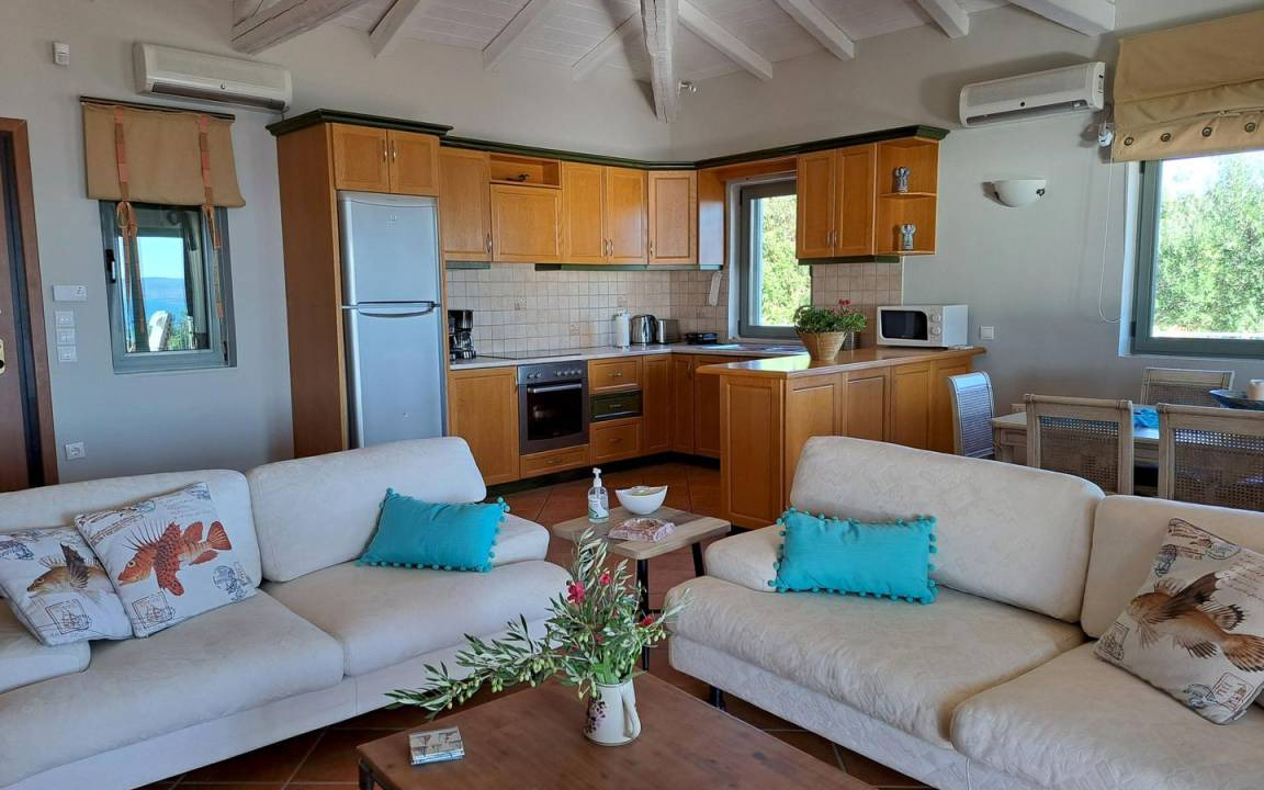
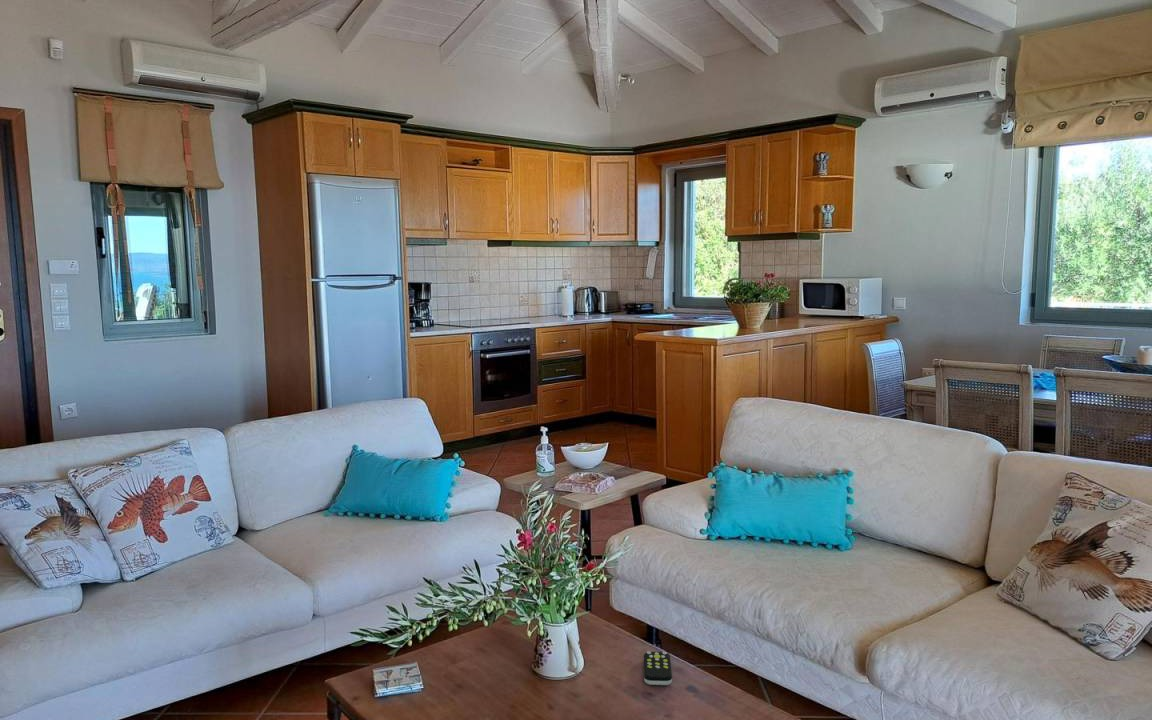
+ remote control (657, 667)
